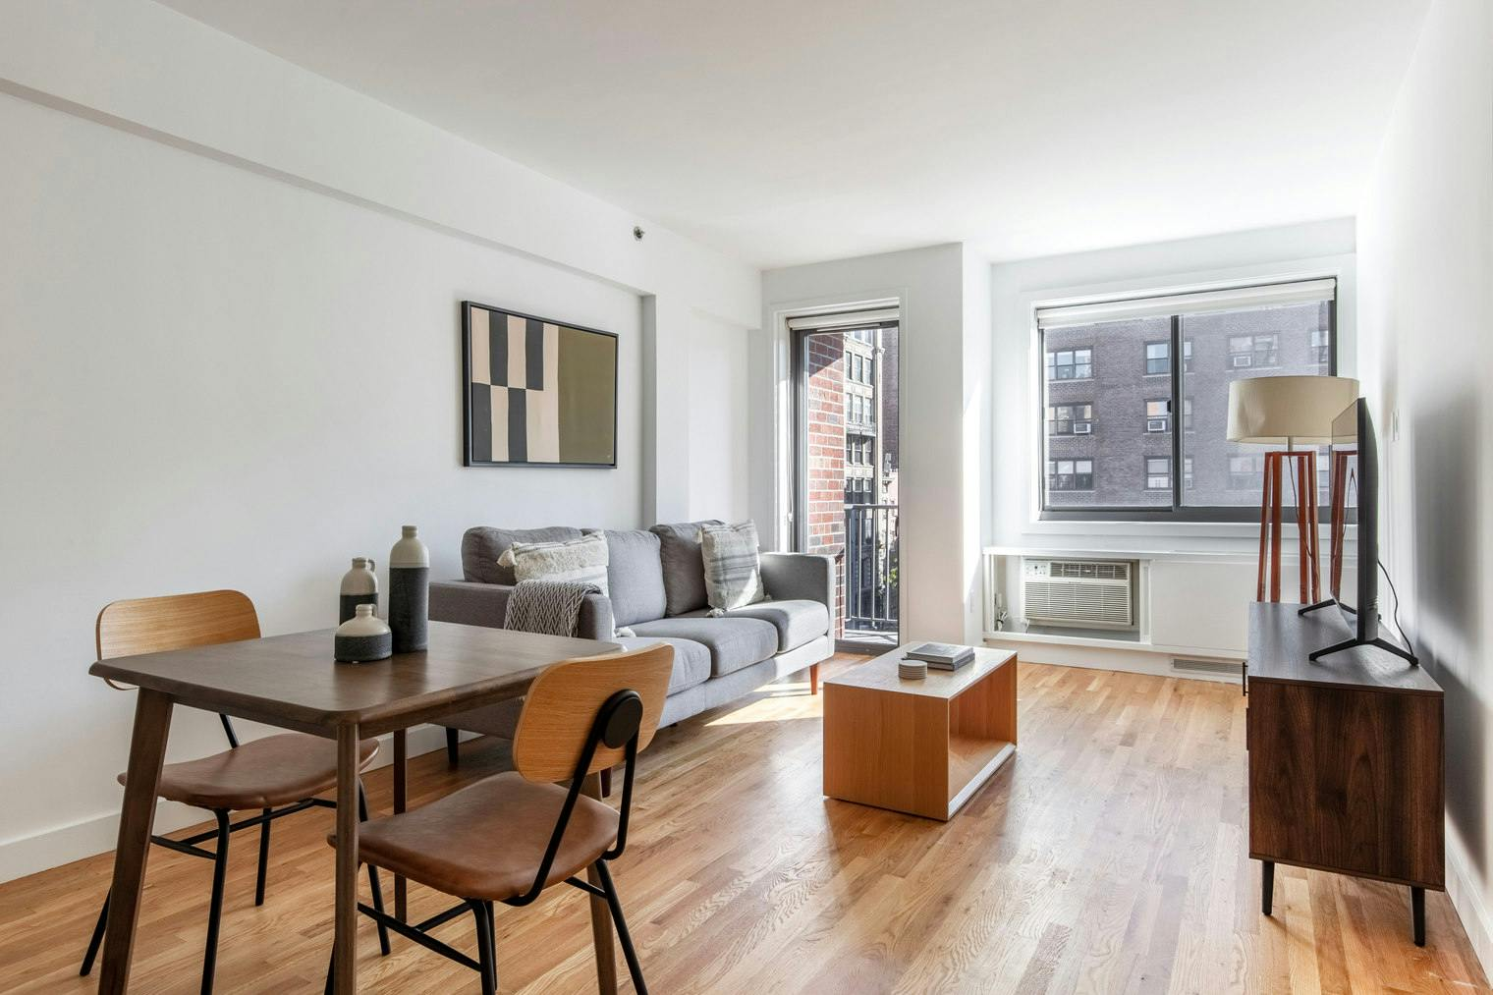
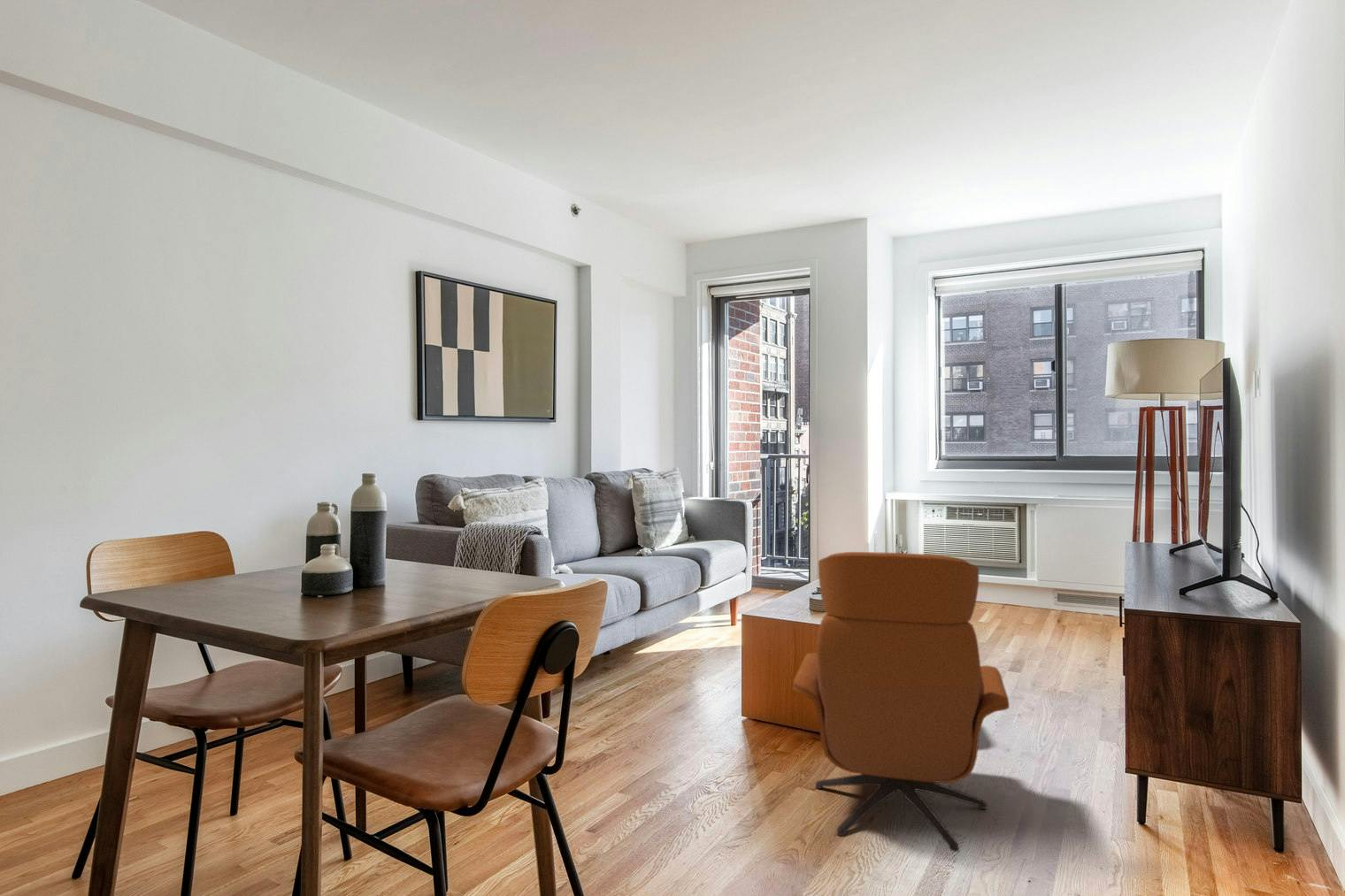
+ lounge chair (899, 655)
